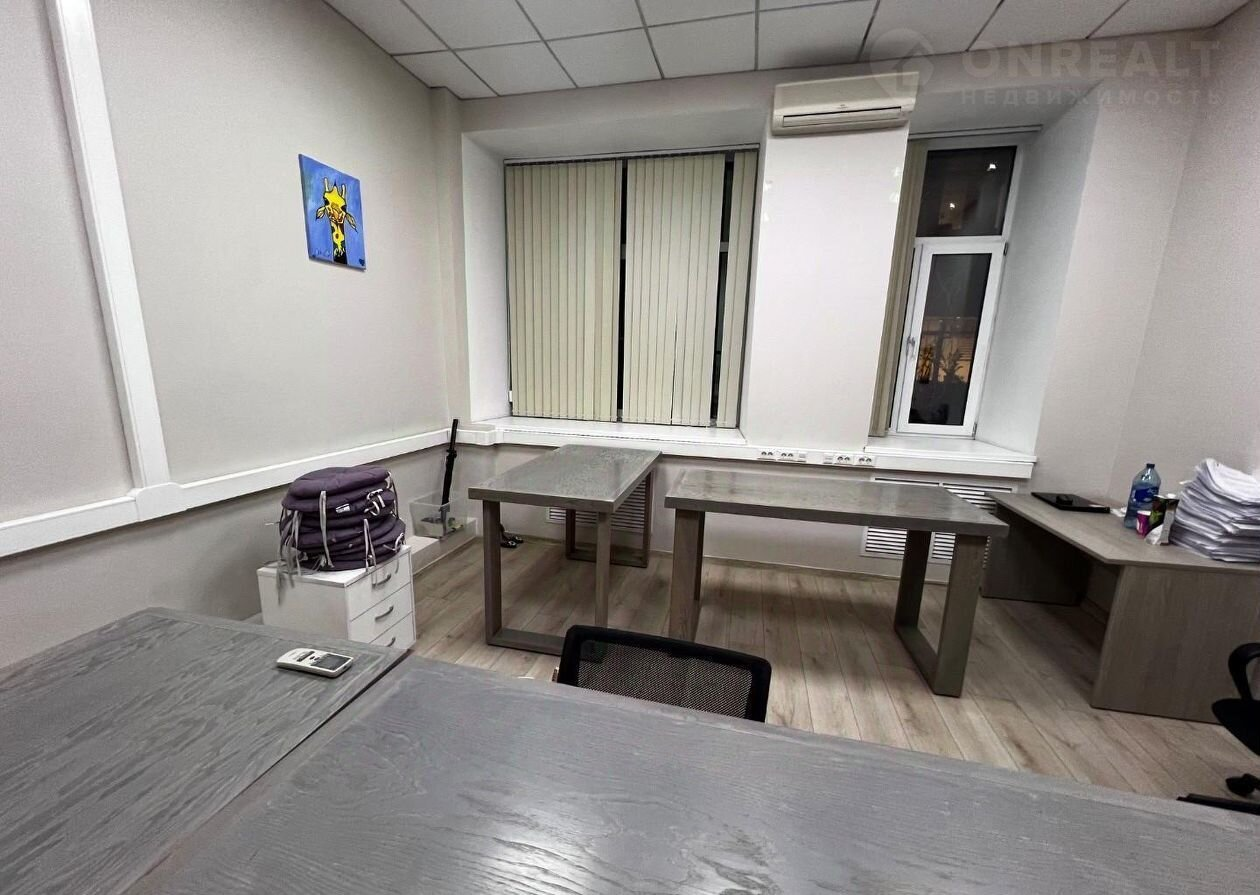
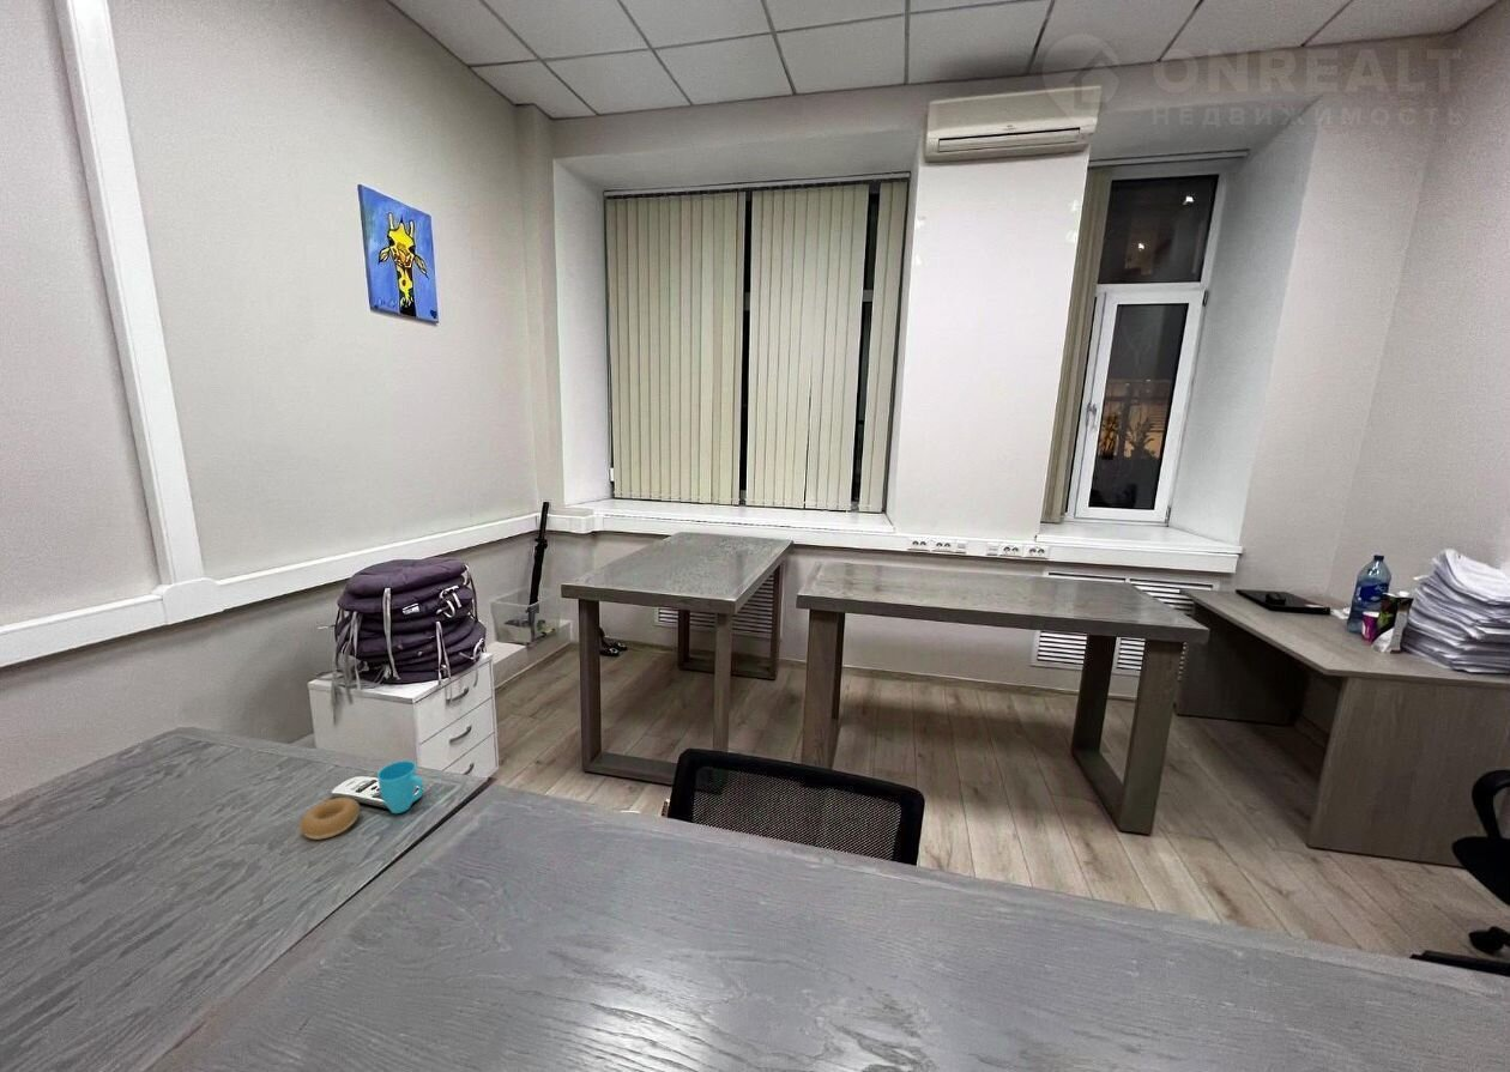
+ cup (357, 803)
